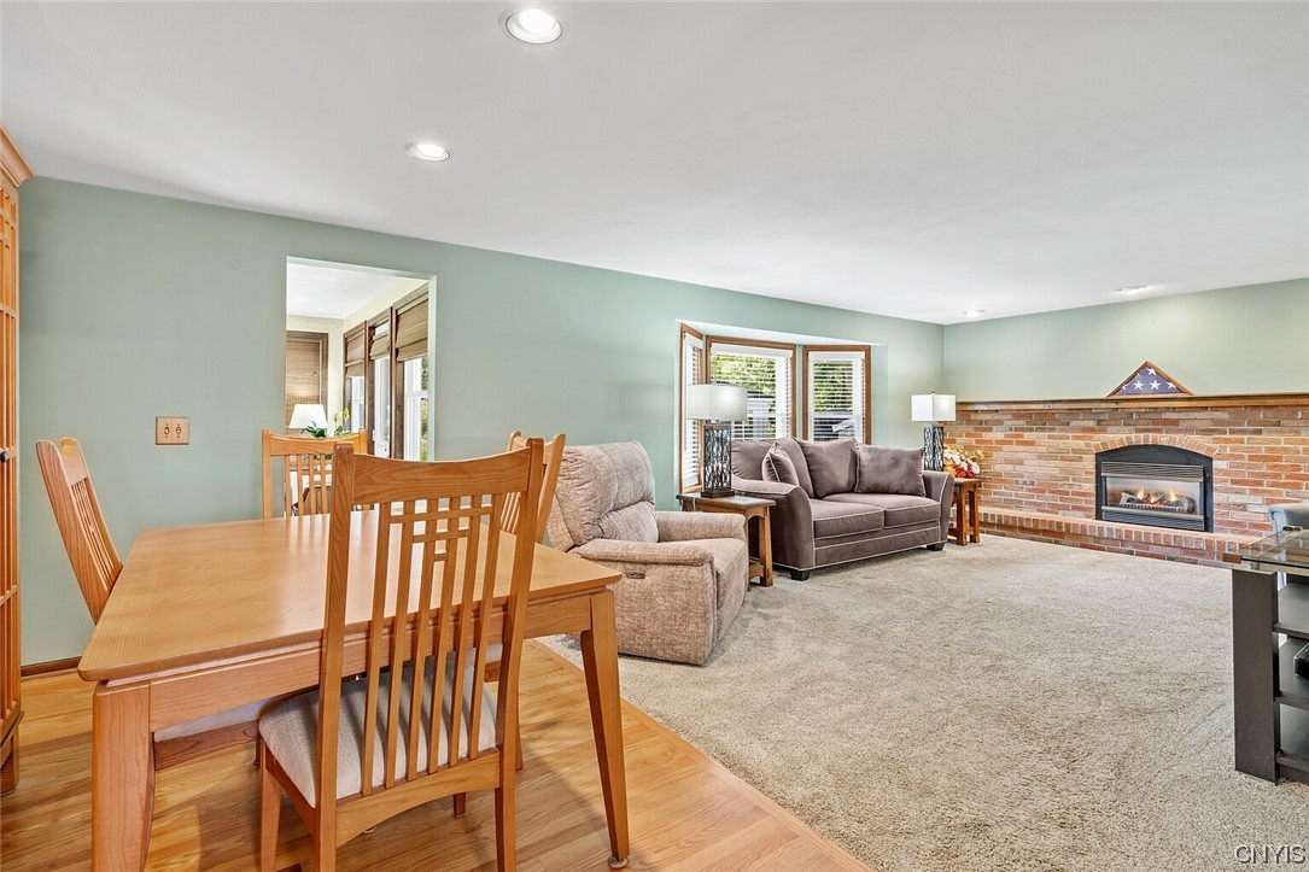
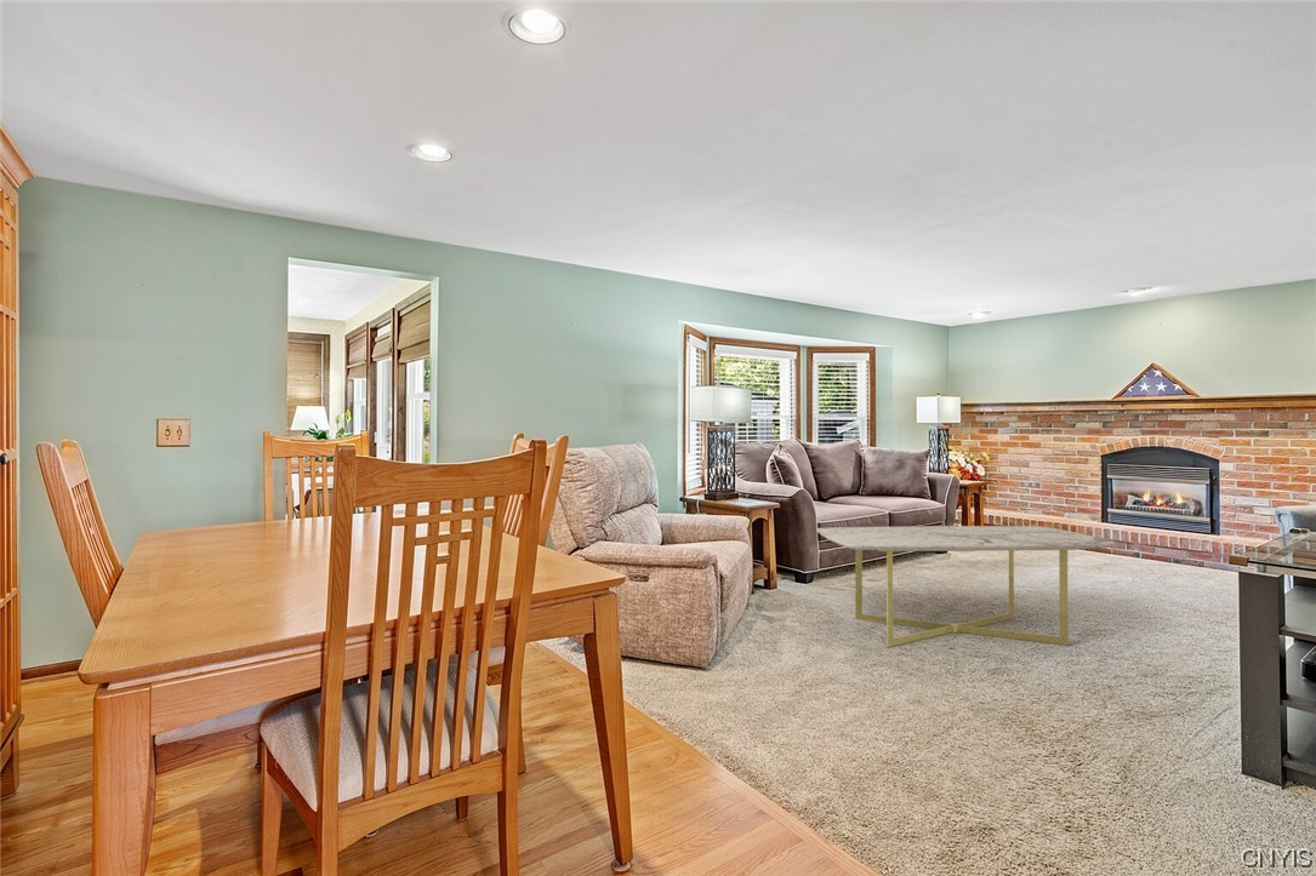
+ coffee table (955, 550)
